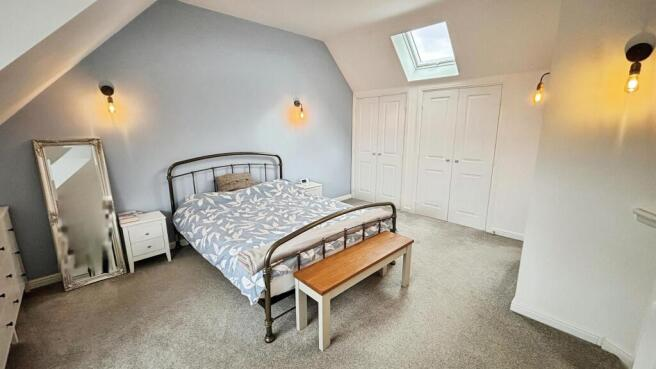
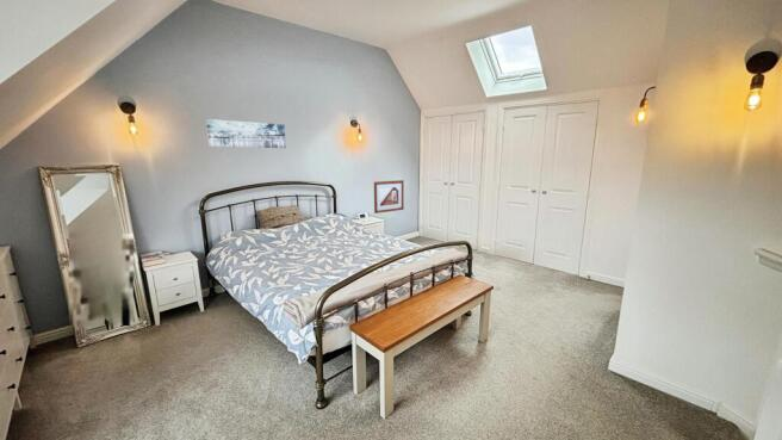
+ wall art (248, 135)
+ picture frame (389, 196)
